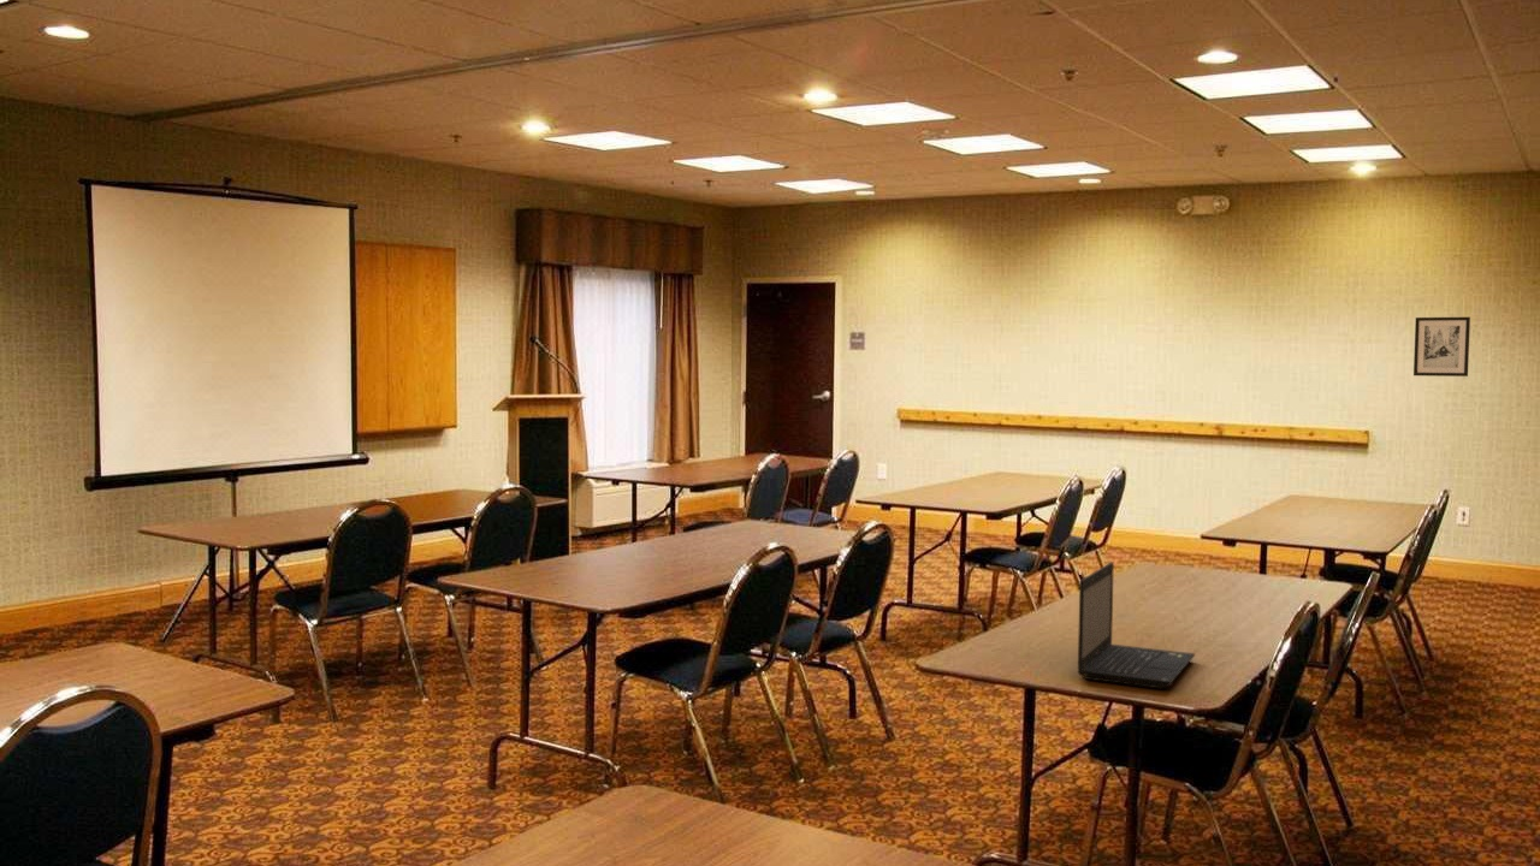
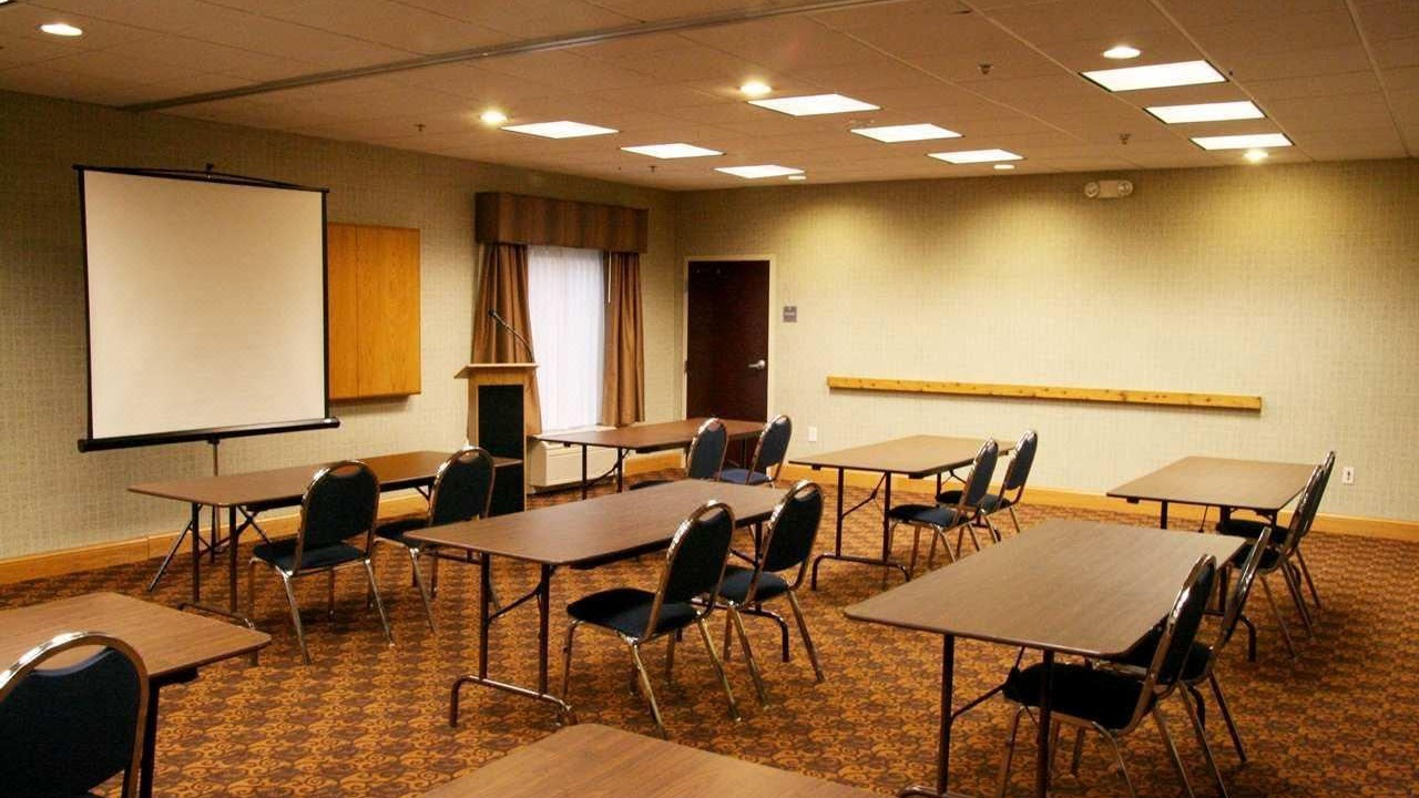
- wall art (1441, 346)
- laptop (1131, 646)
